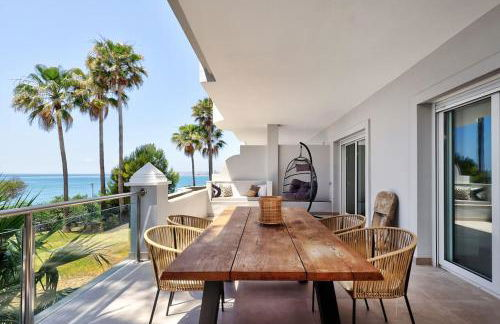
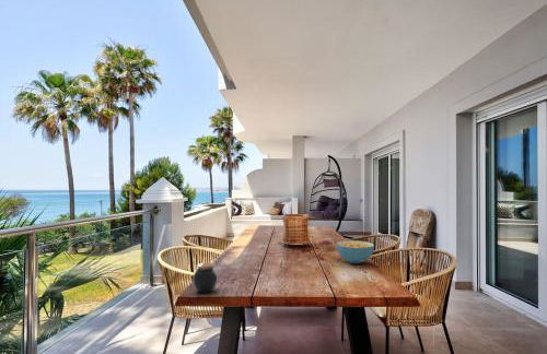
+ jar (205, 276)
+ cereal bowl (354, 252)
